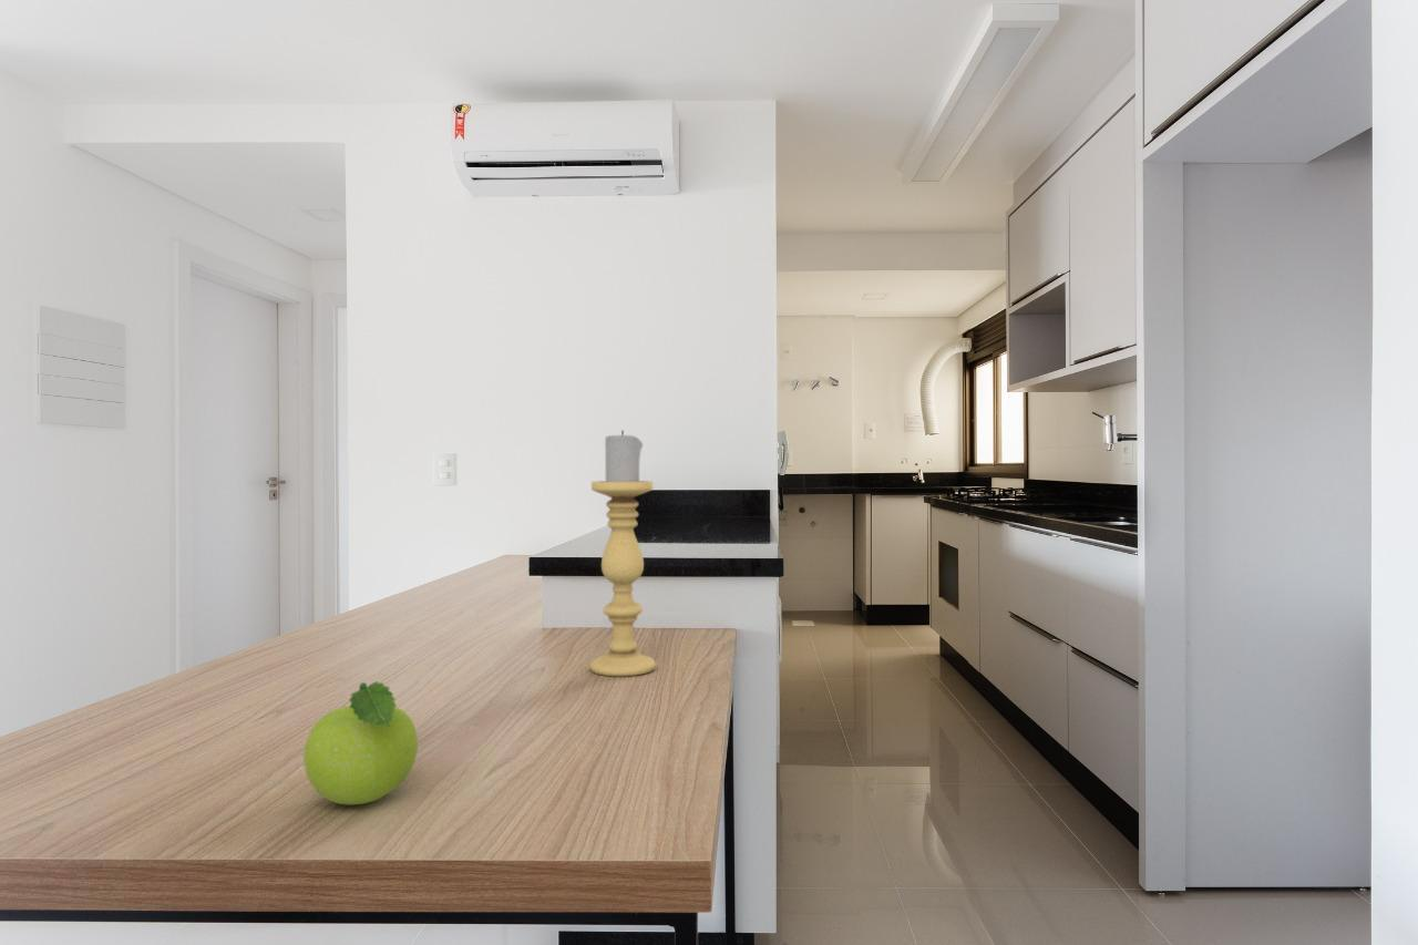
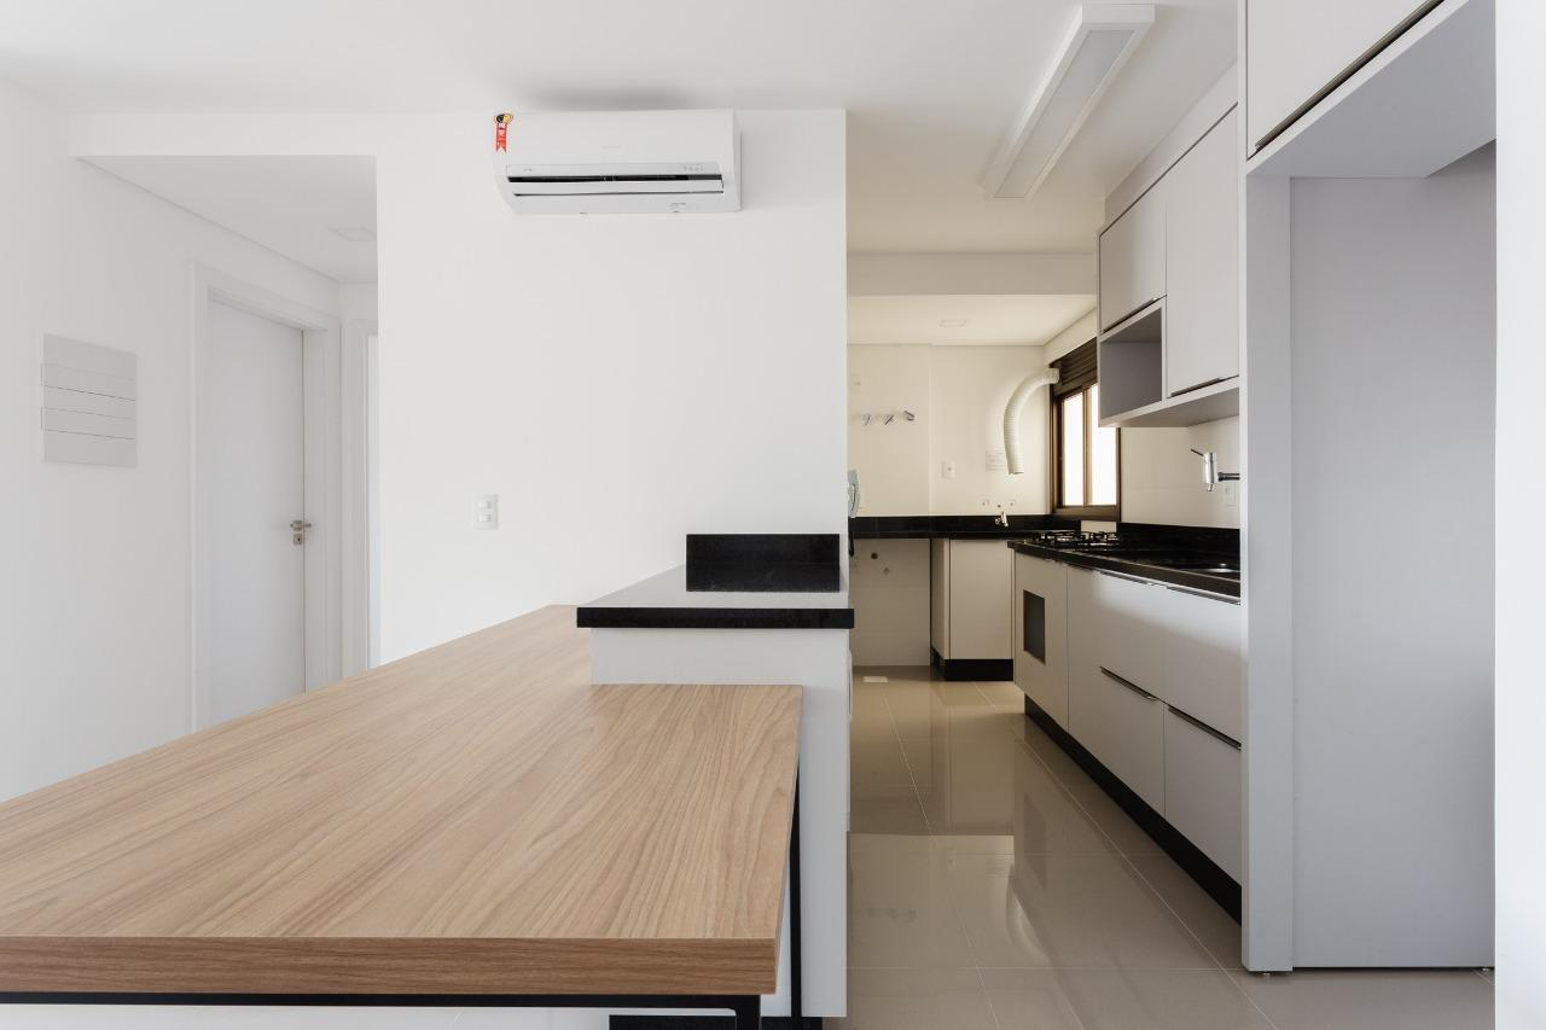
- candle holder (621, 548)
- fruit (367, 743)
